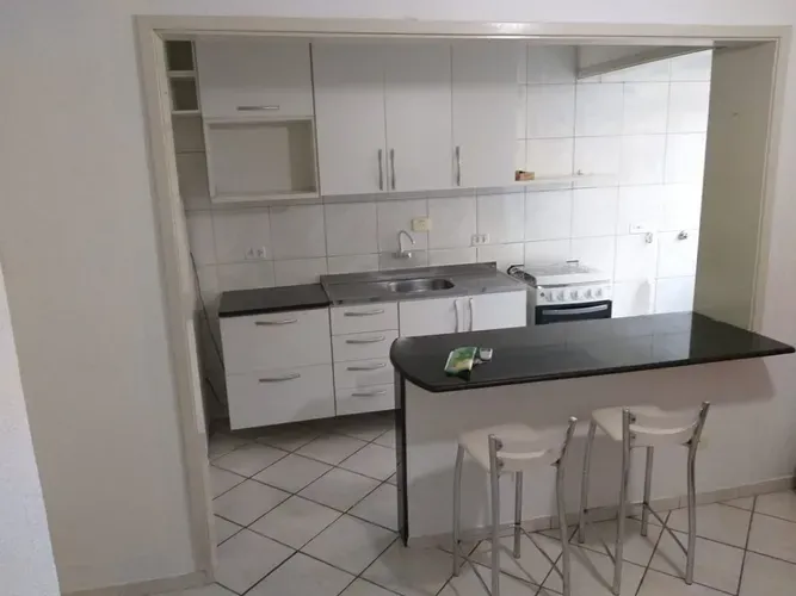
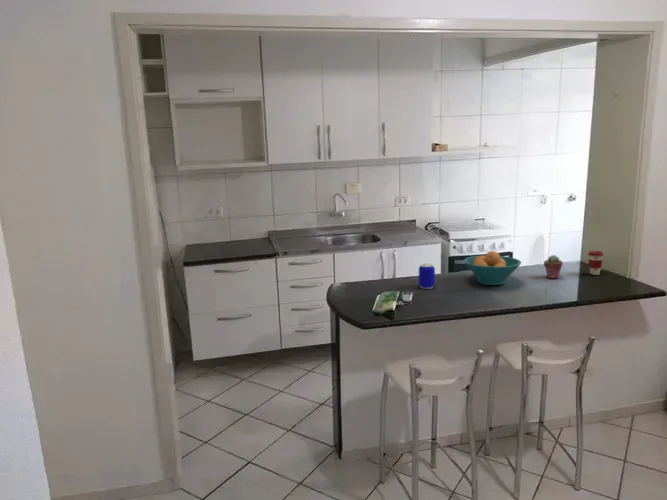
+ potted succulent (553, 265)
+ fruit bowl (491, 266)
+ beer can (426, 275)
+ coffee cup (595, 262)
